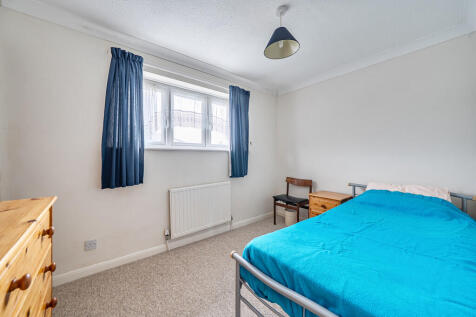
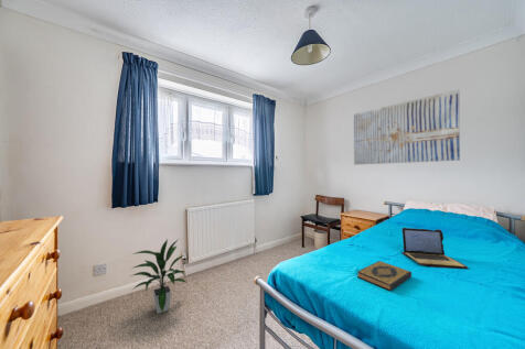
+ indoor plant (161, 275)
+ laptop (431, 247)
+ hardback book (384, 274)
+ wall art (398, 133)
